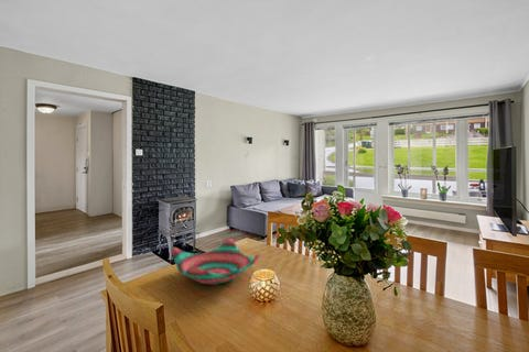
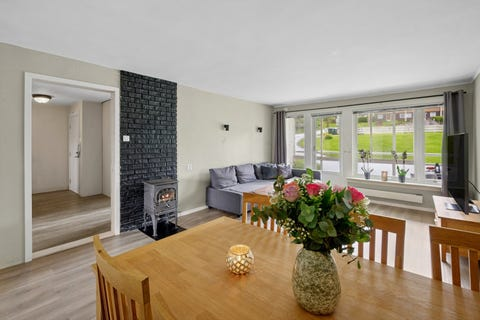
- decorative bowl (215, 263)
